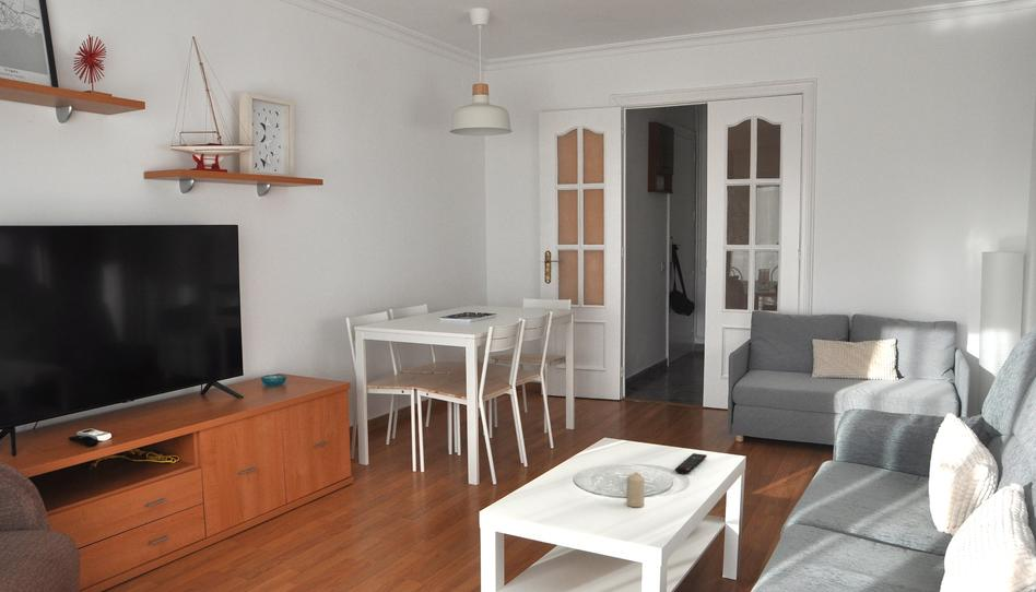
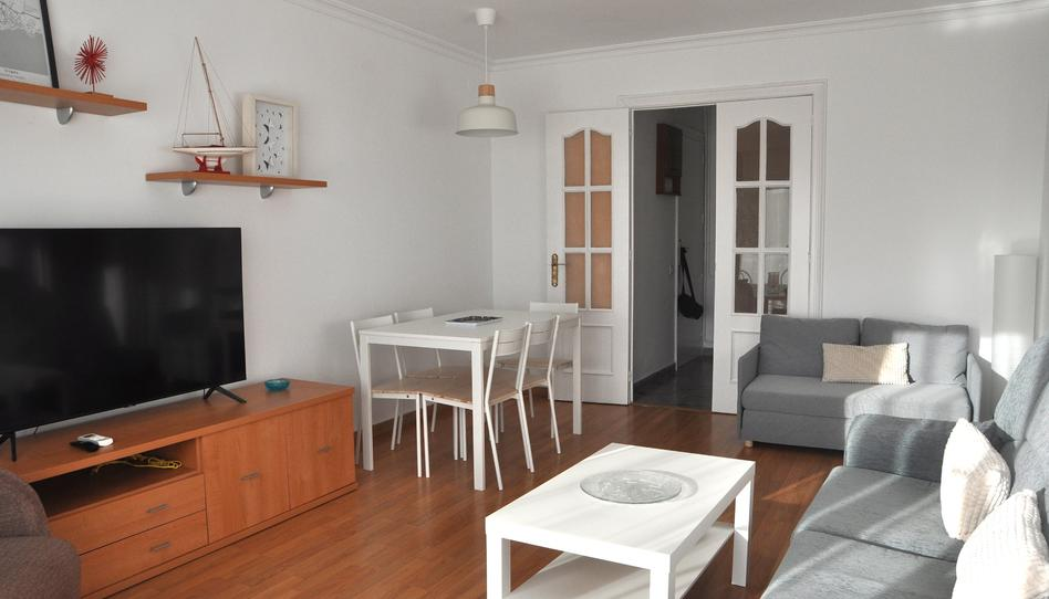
- candle (635, 488)
- remote control (691, 463)
